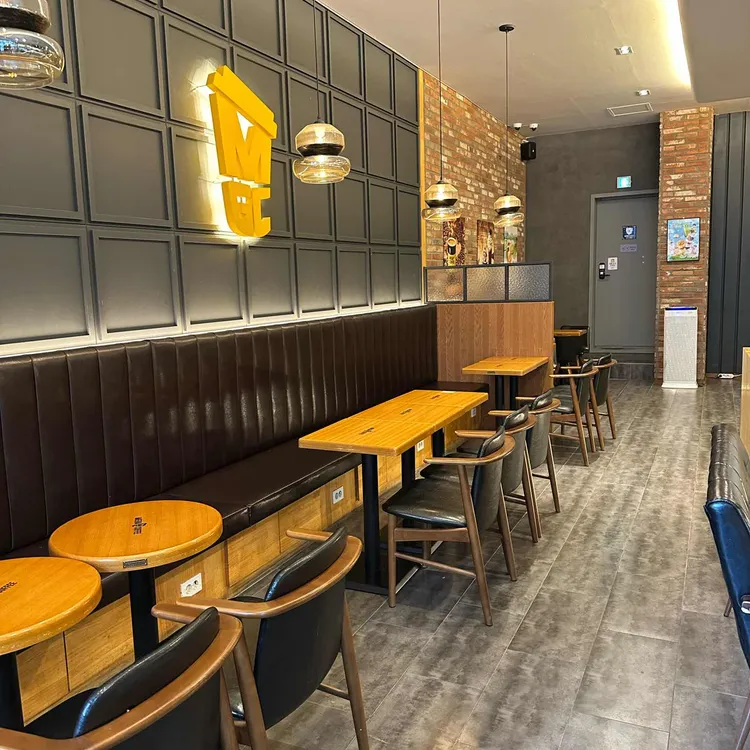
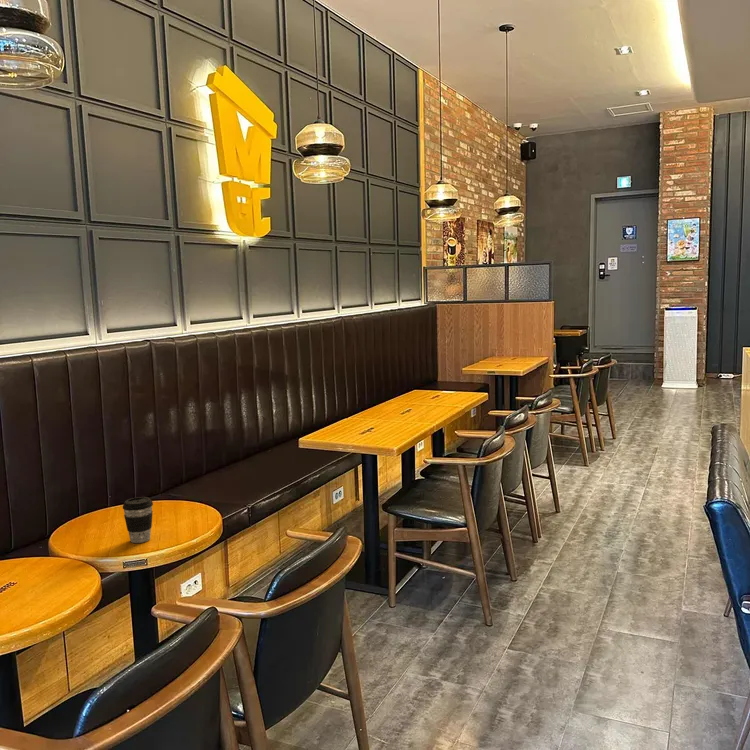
+ coffee cup (139, 520)
